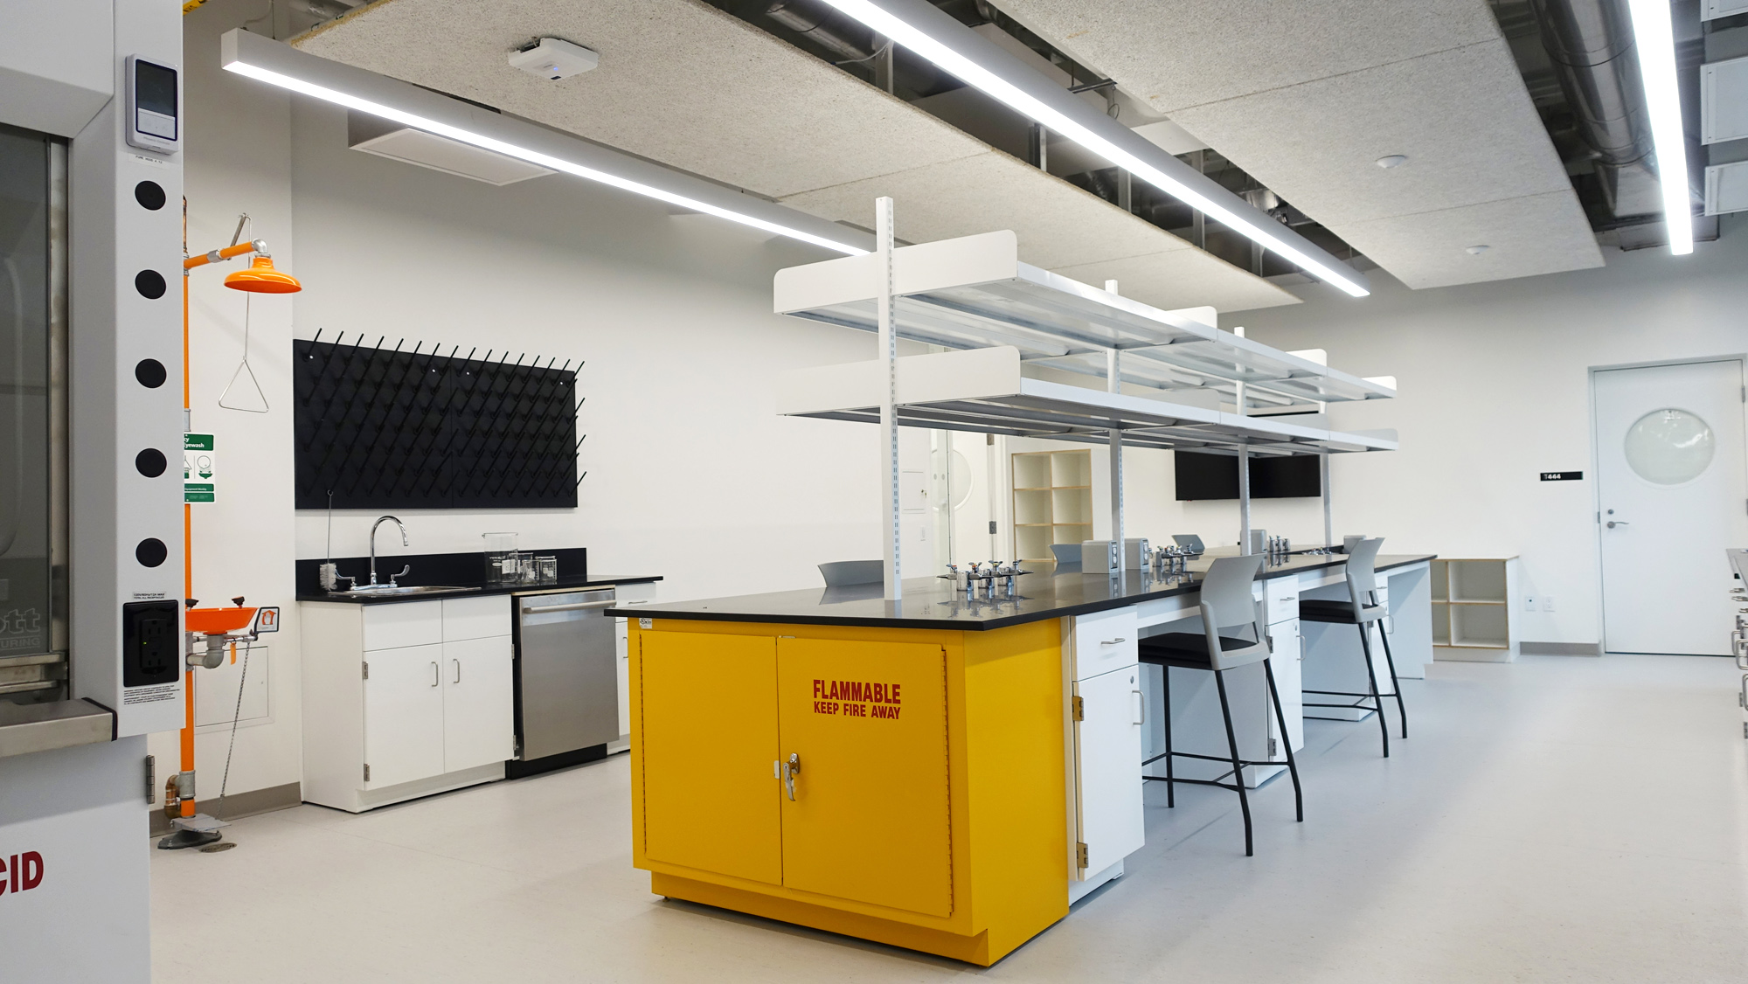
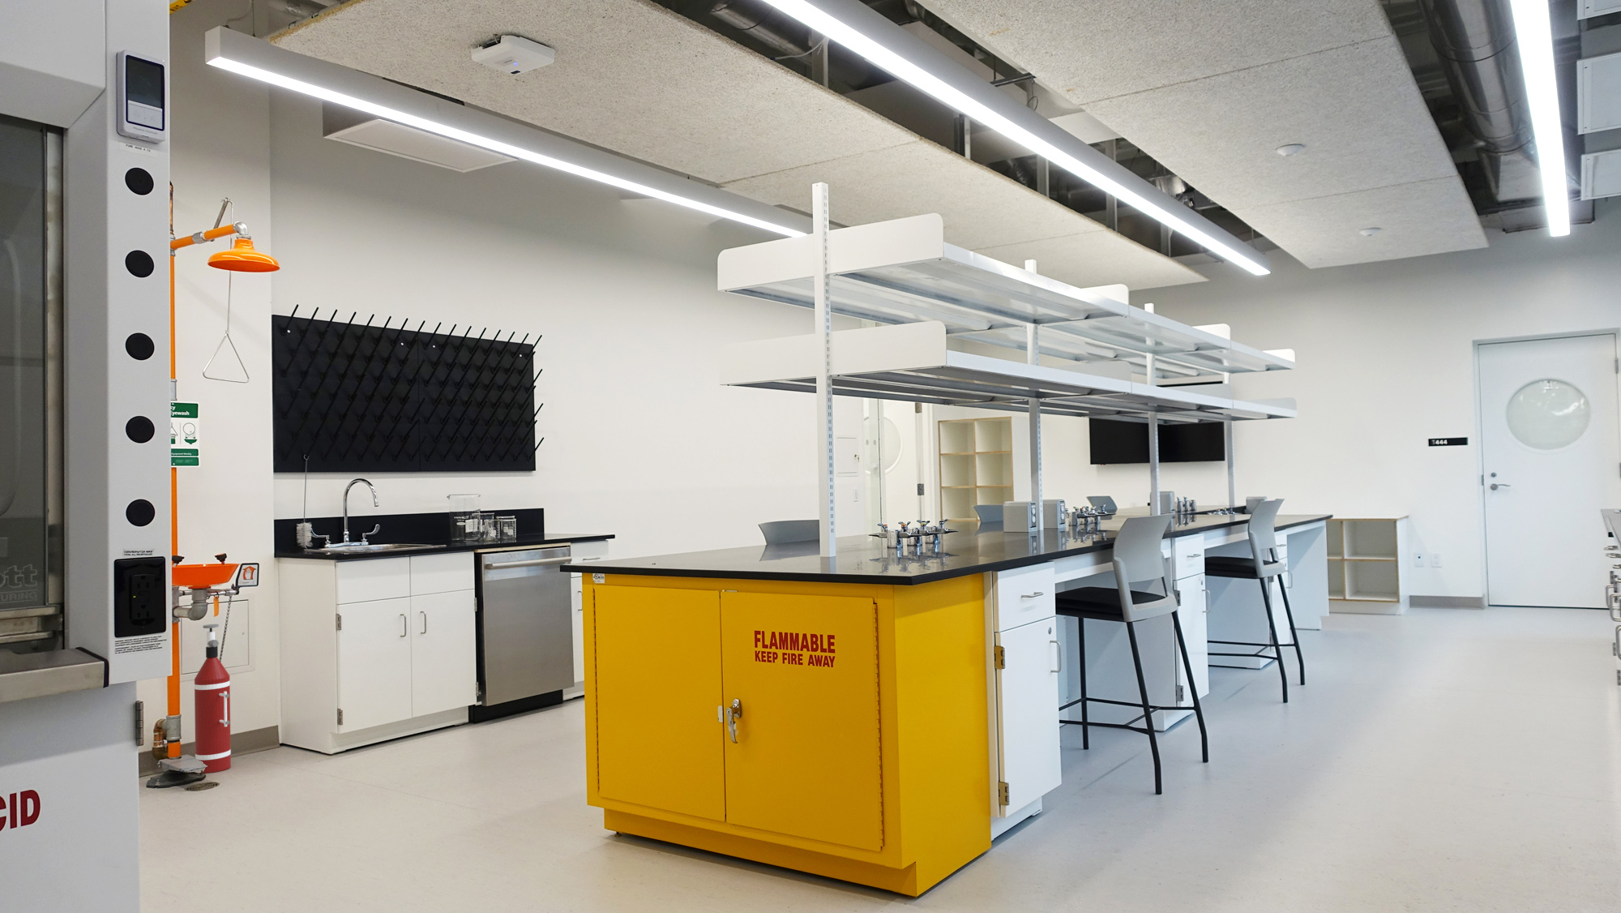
+ fire extinguisher (216, 697)
